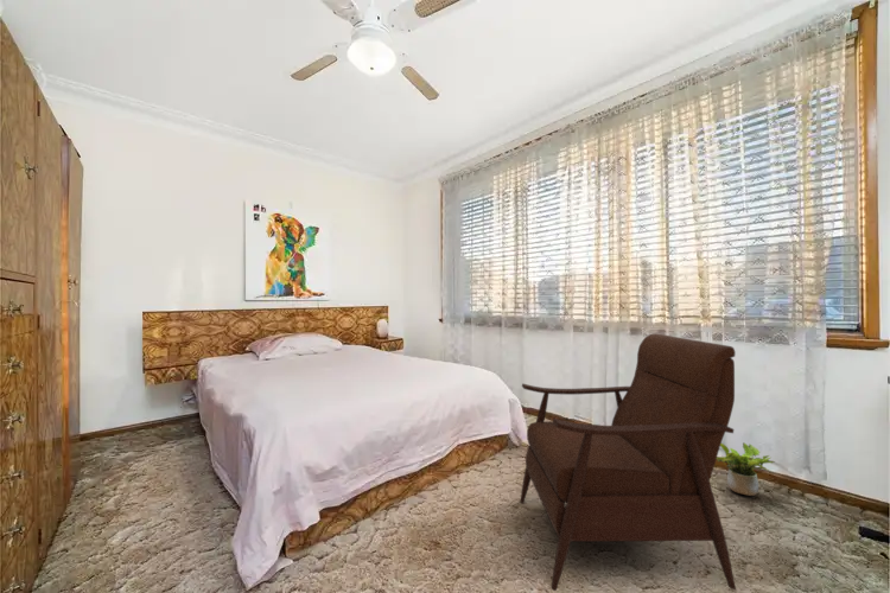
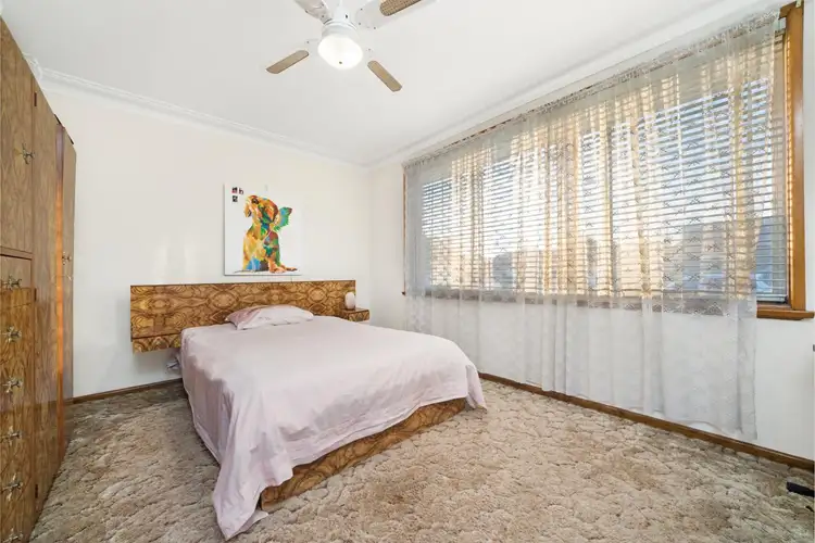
- potted plant (742, 467)
- armchair (611, 438)
